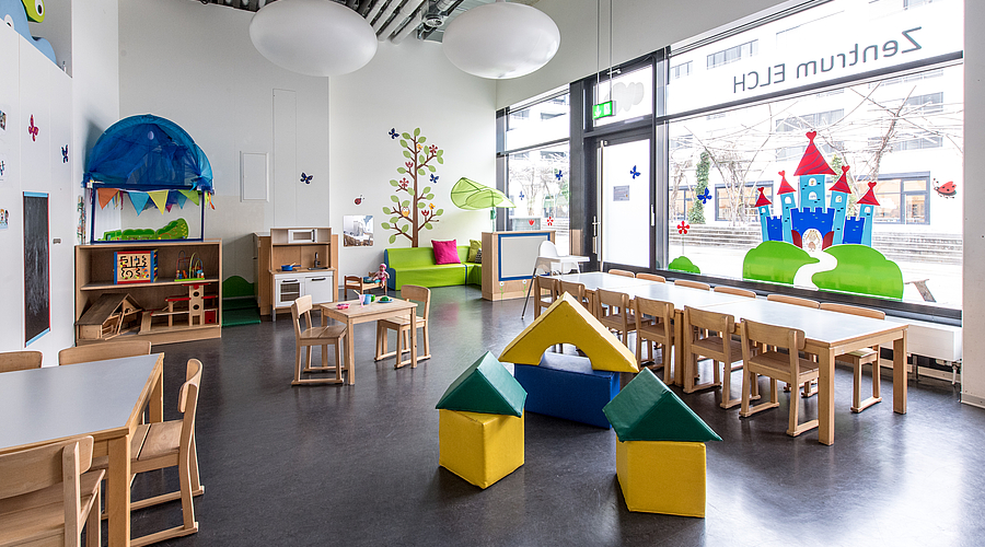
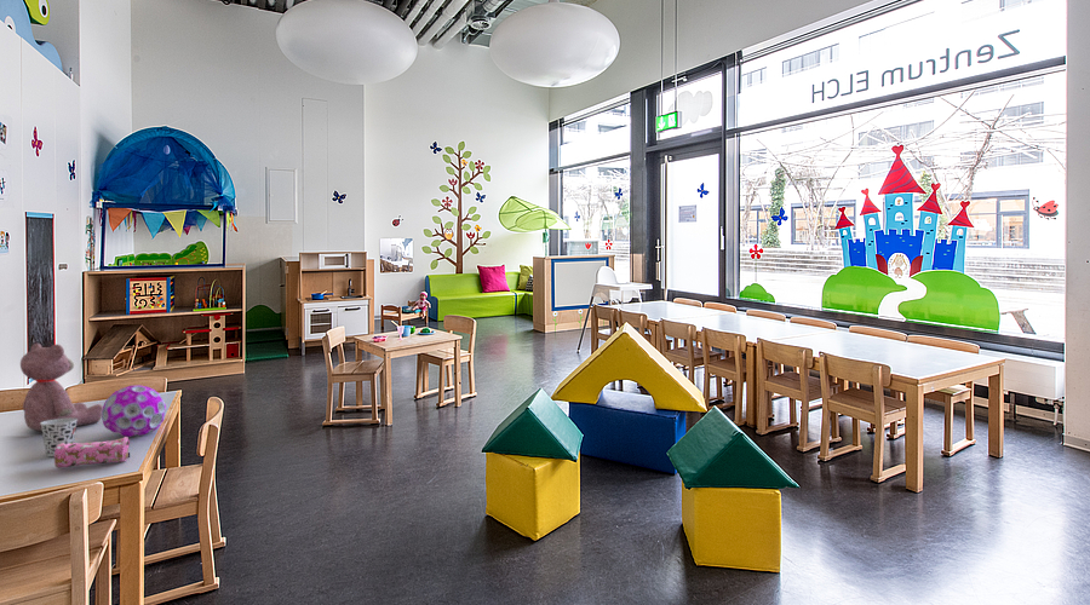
+ teddy bear (59, 385)
+ cup (59, 437)
+ decorative ball (134, 409)
+ pencil case (92, 451)
